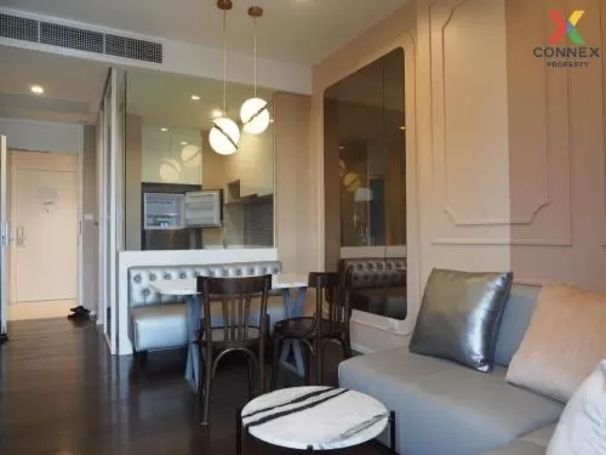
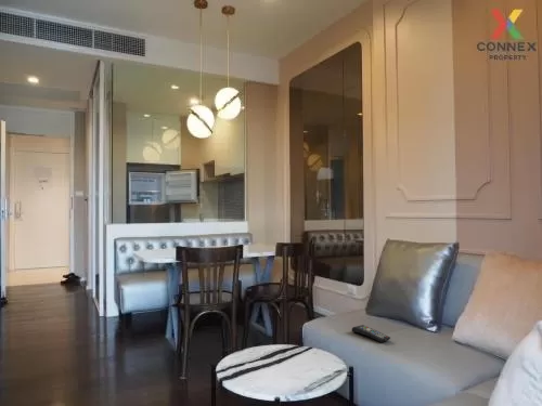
+ remote control (370, 332)
